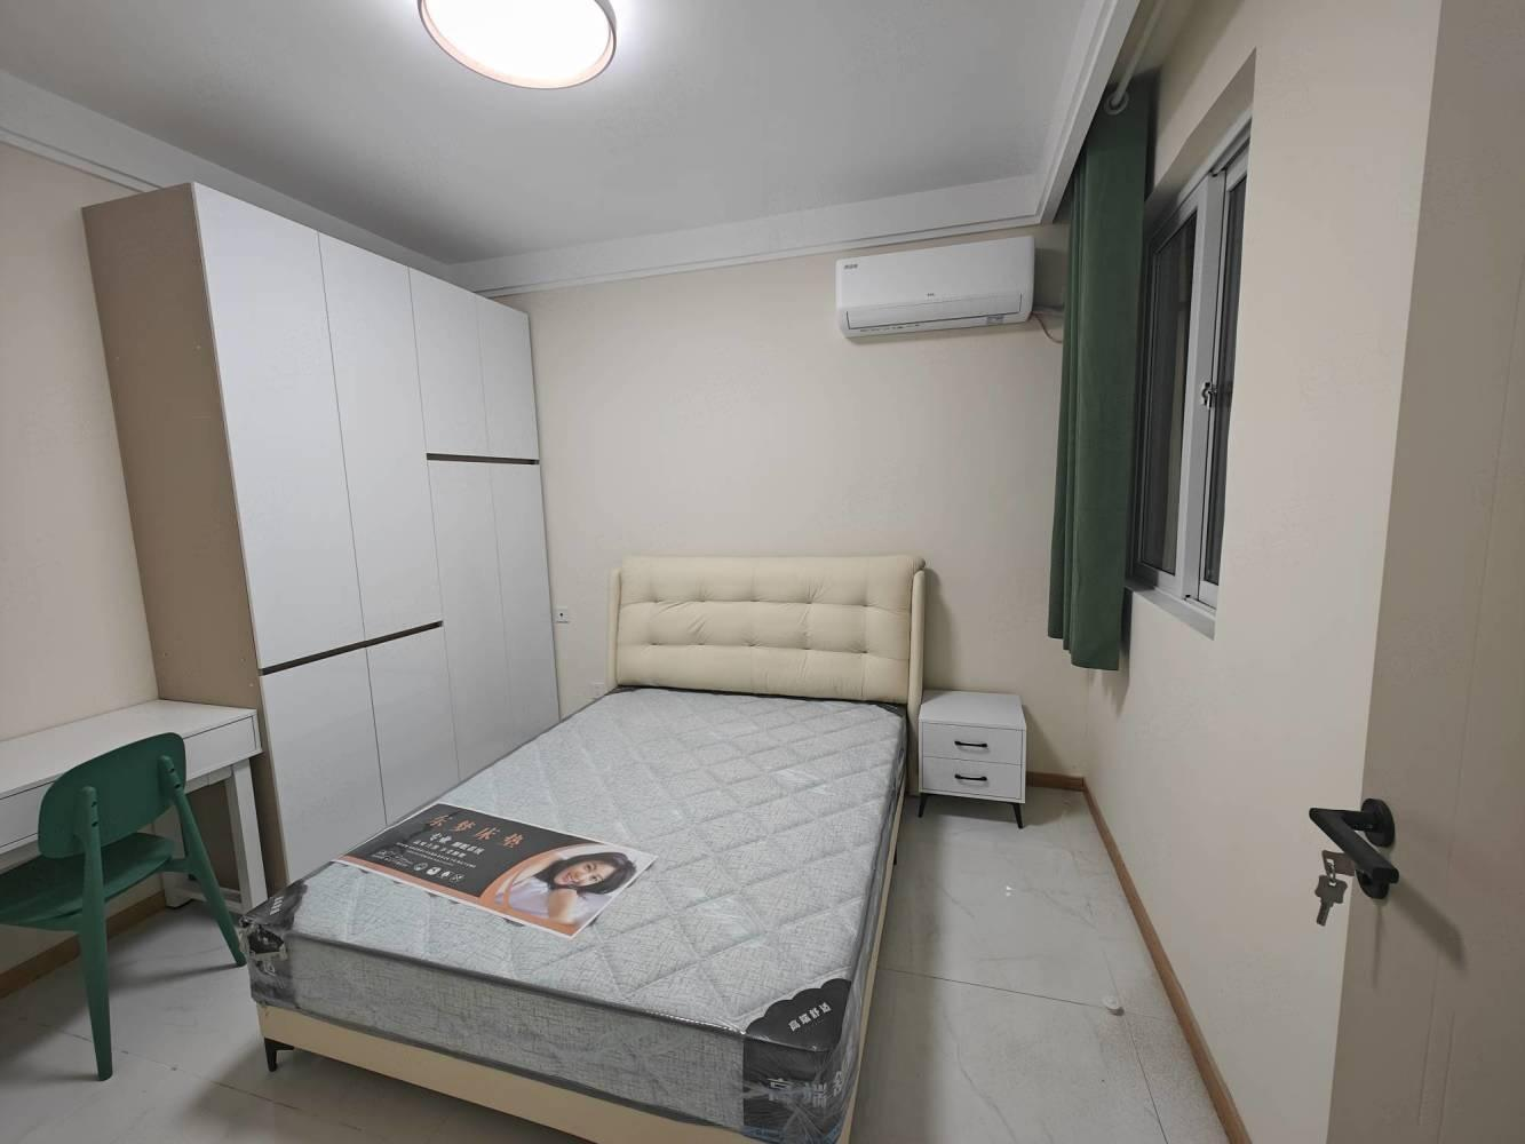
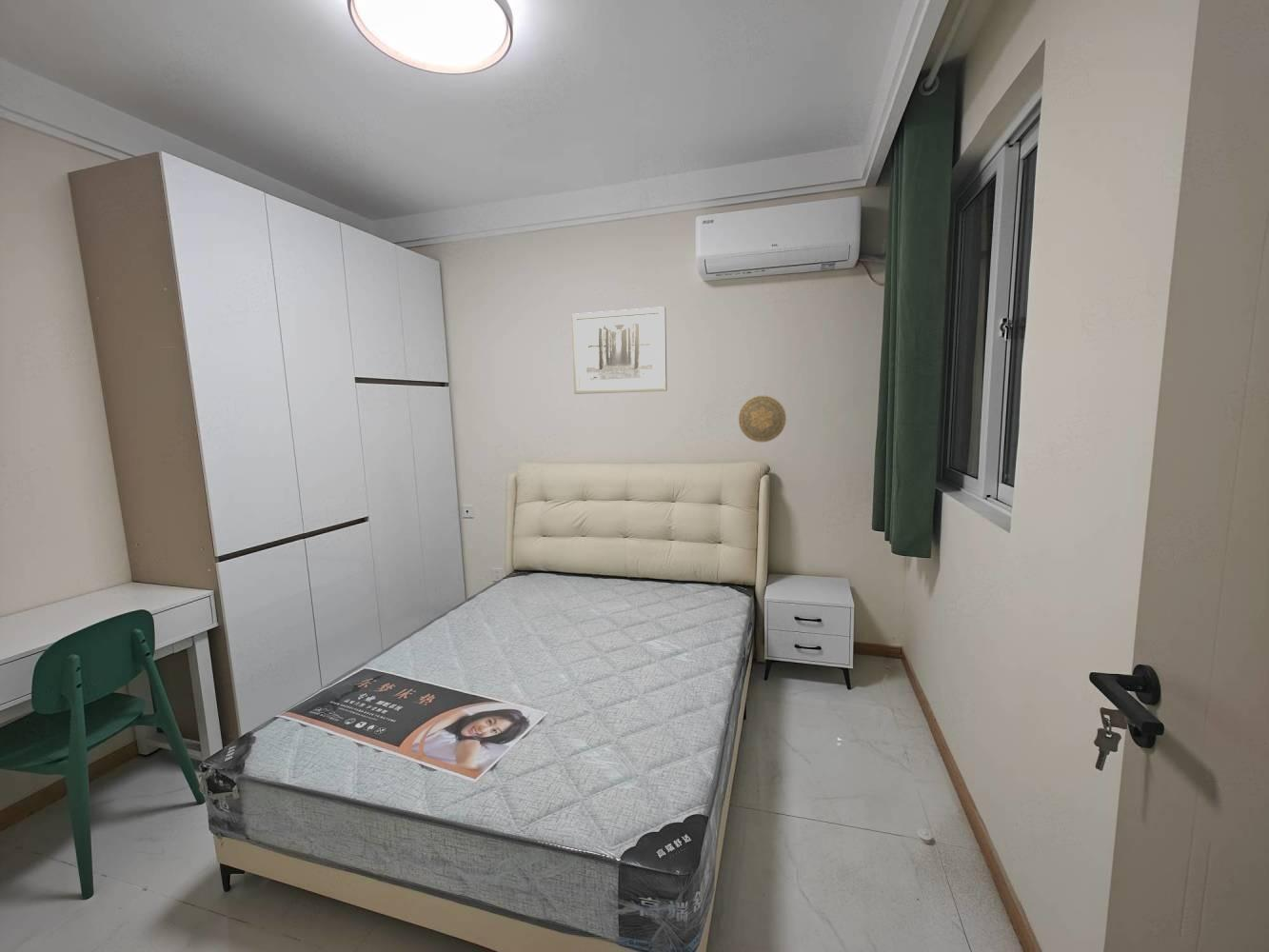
+ decorative plate (762, 419)
+ wall art (618, 351)
